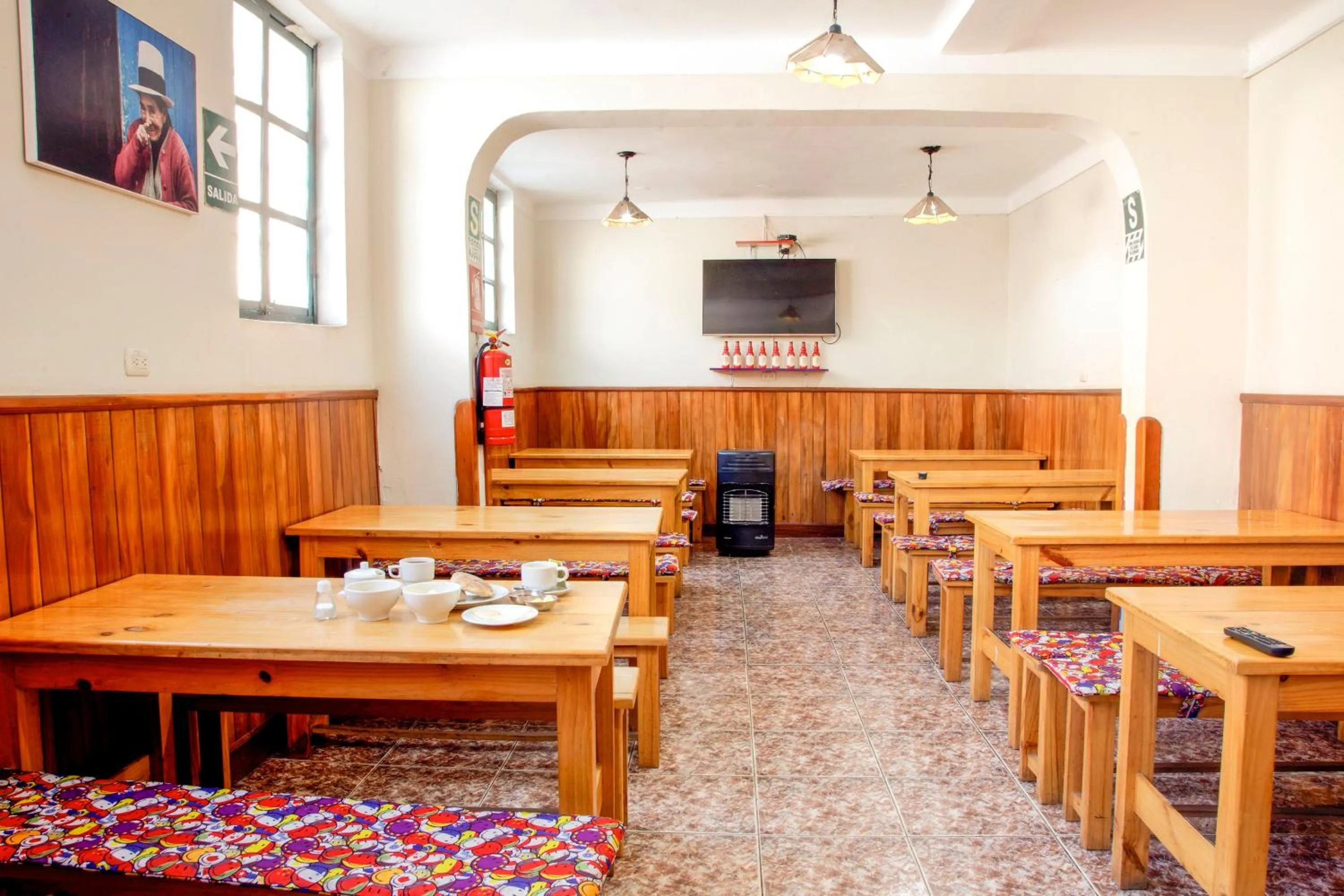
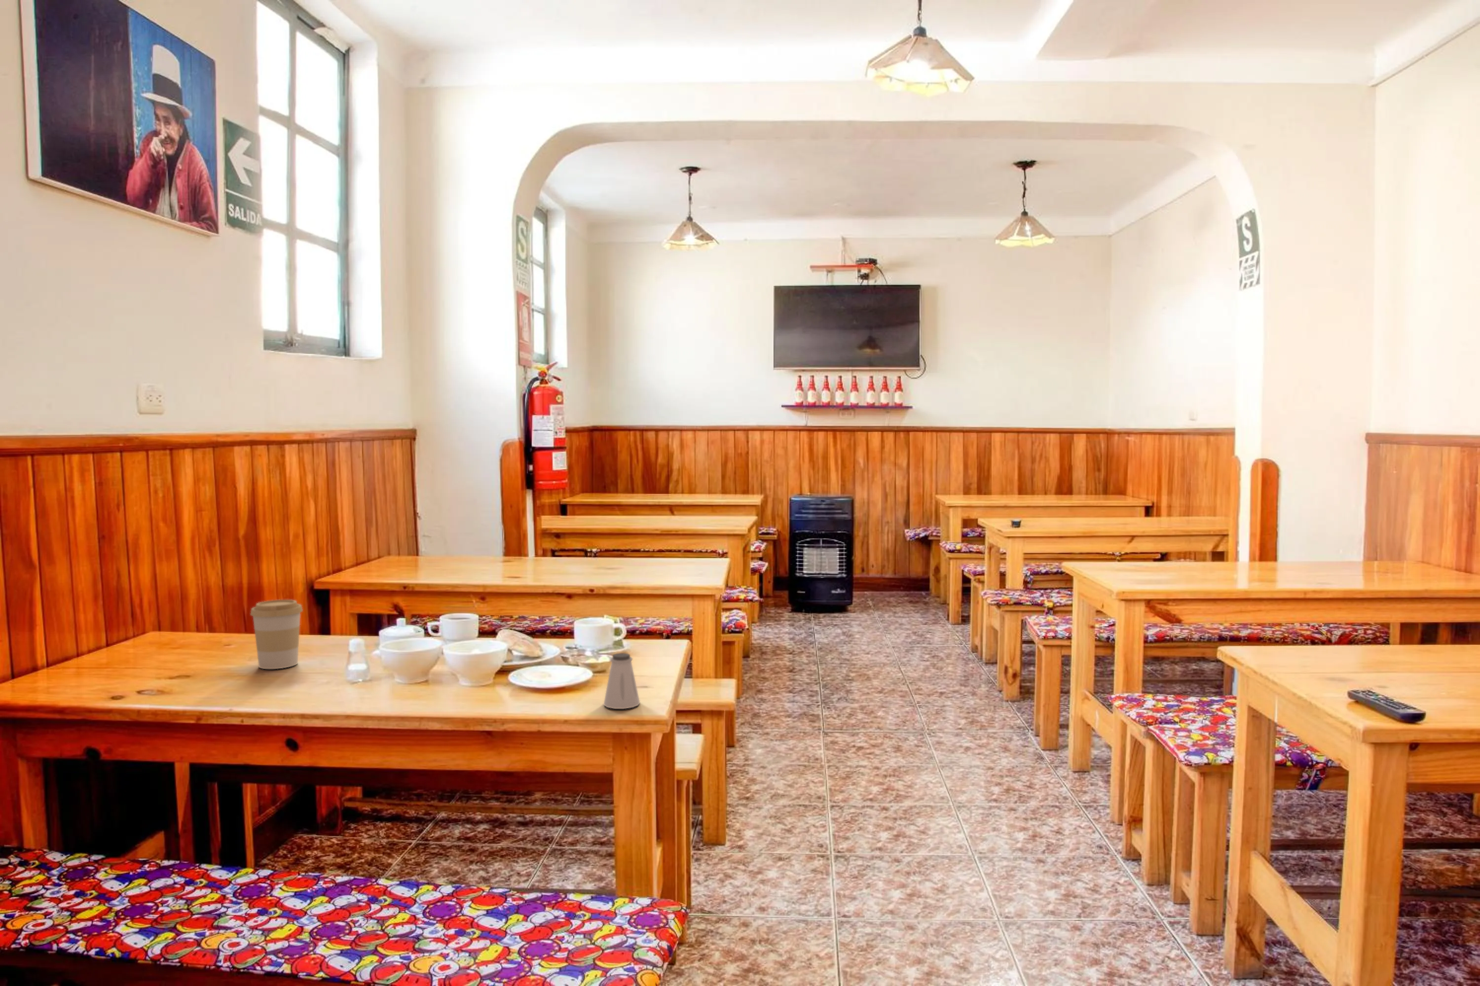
+ saltshaker (621, 679)
+ coffee cup (278, 634)
